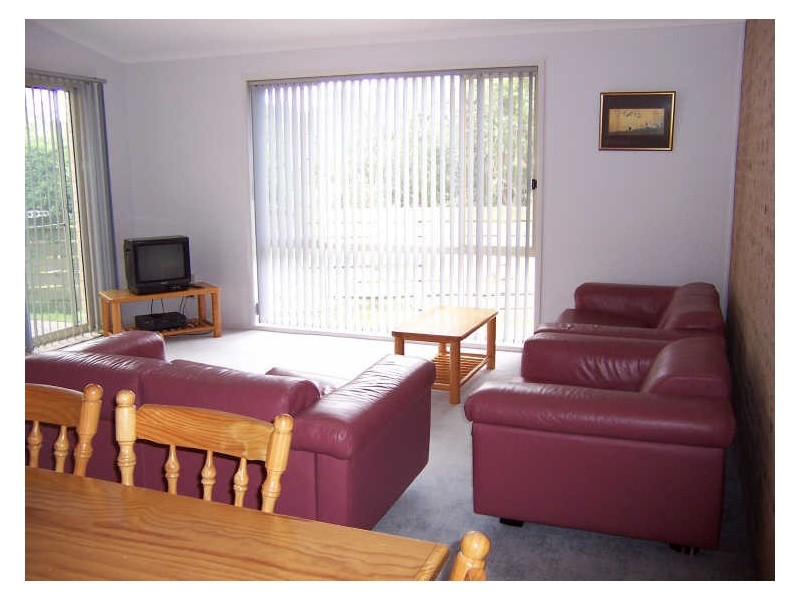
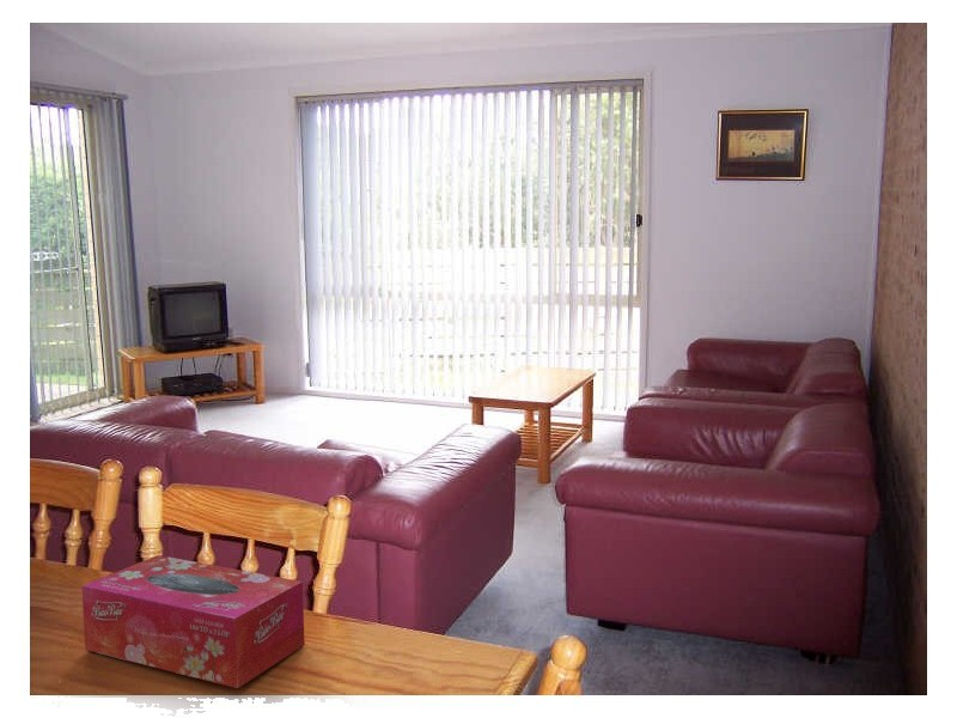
+ tissue box (194, 615)
